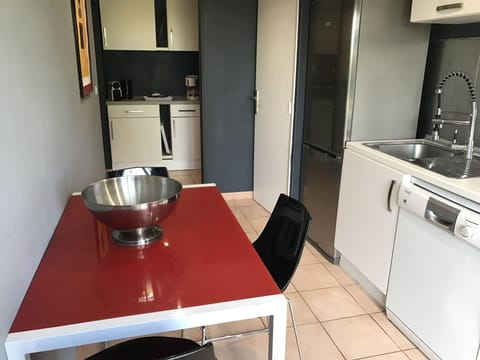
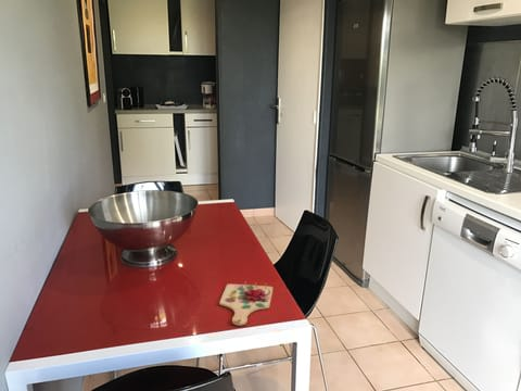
+ cutting board (244, 300)
